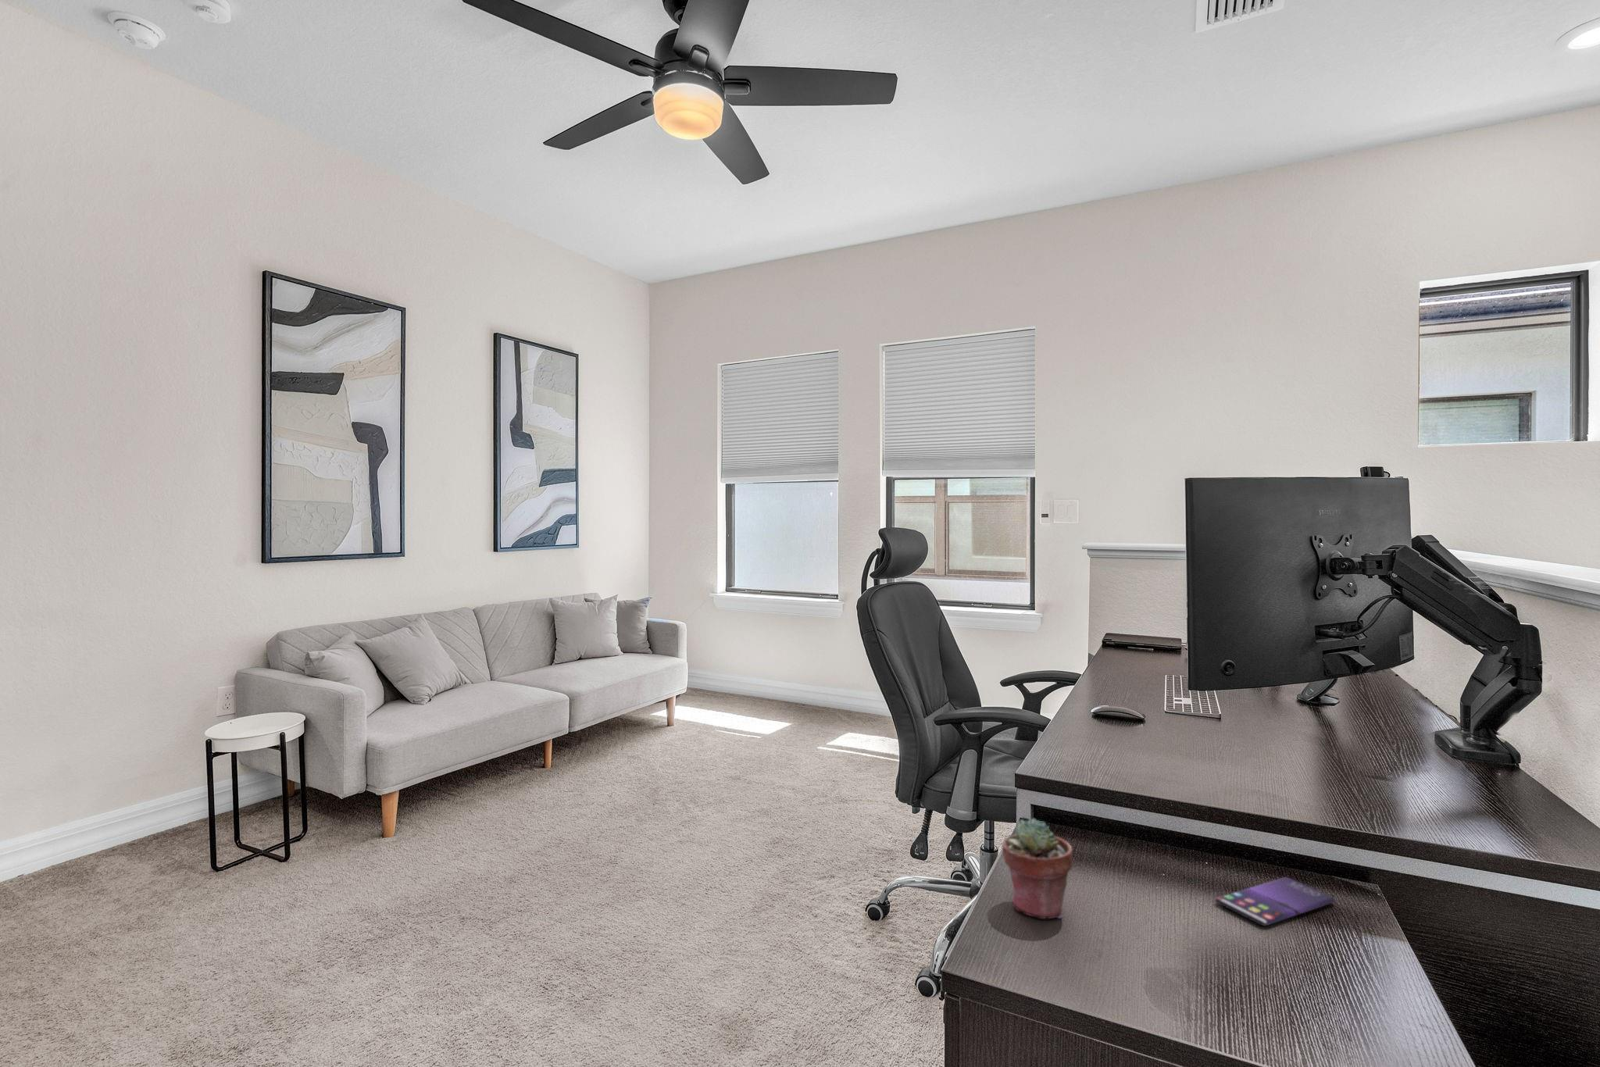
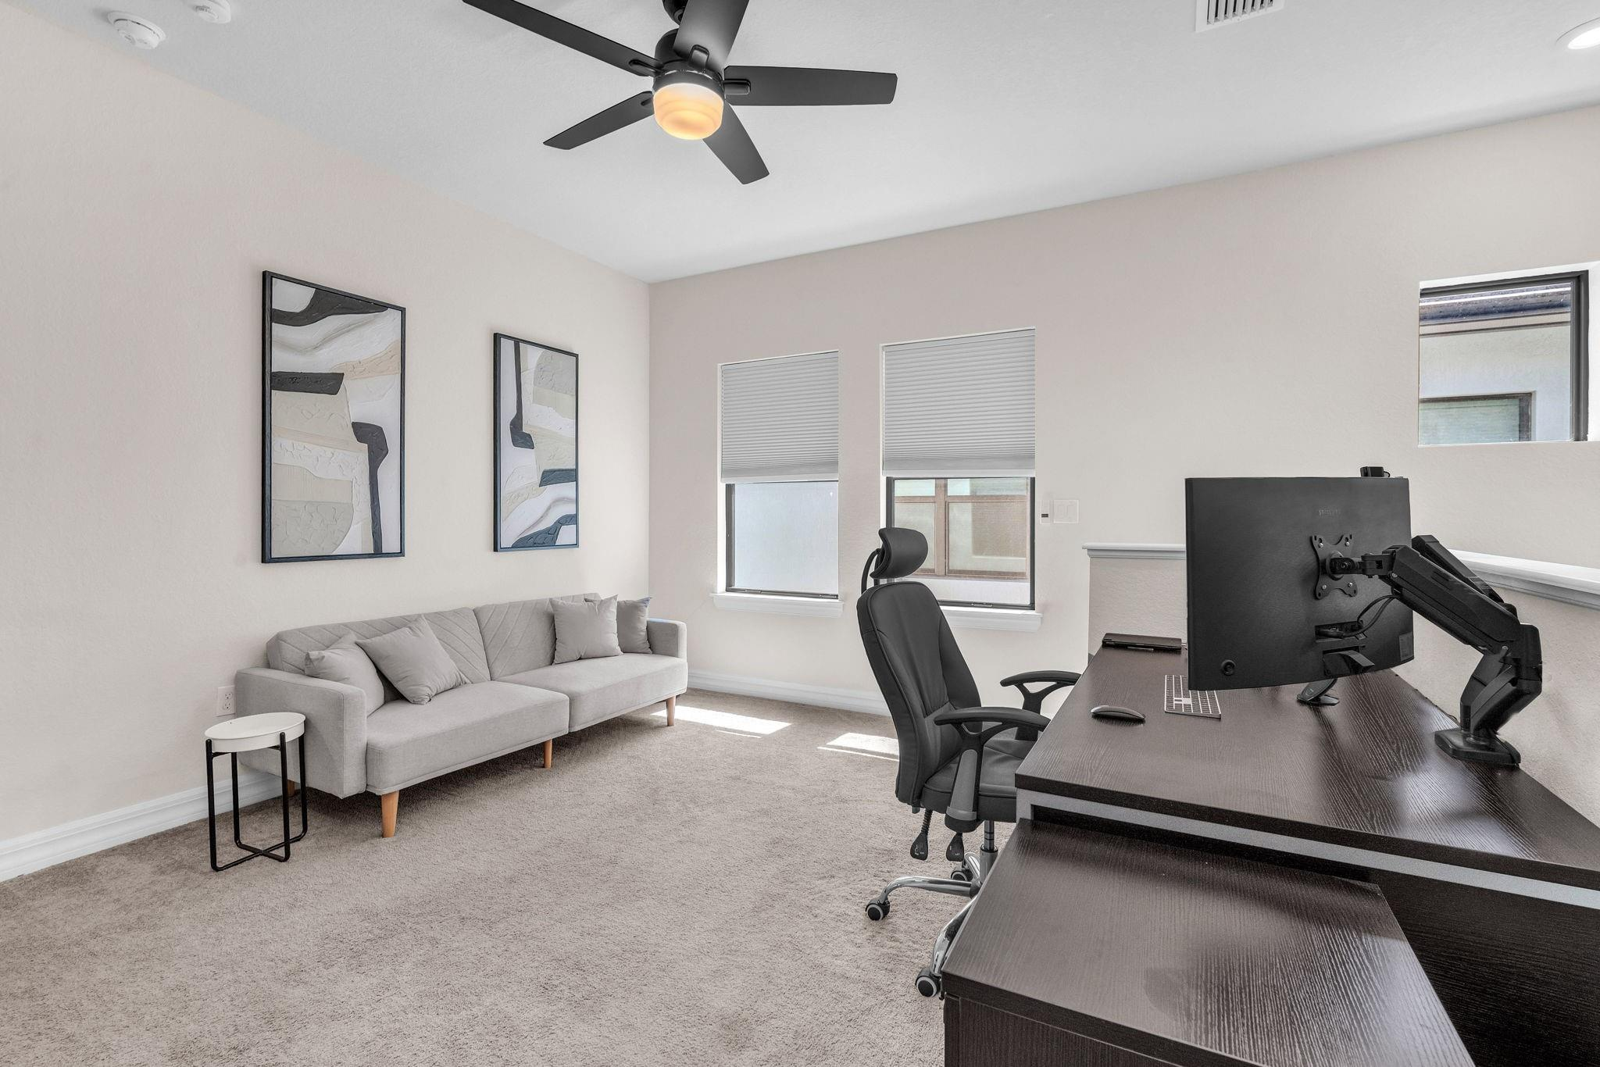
- smartphone (1274, 900)
- potted succulent (1037, 863)
